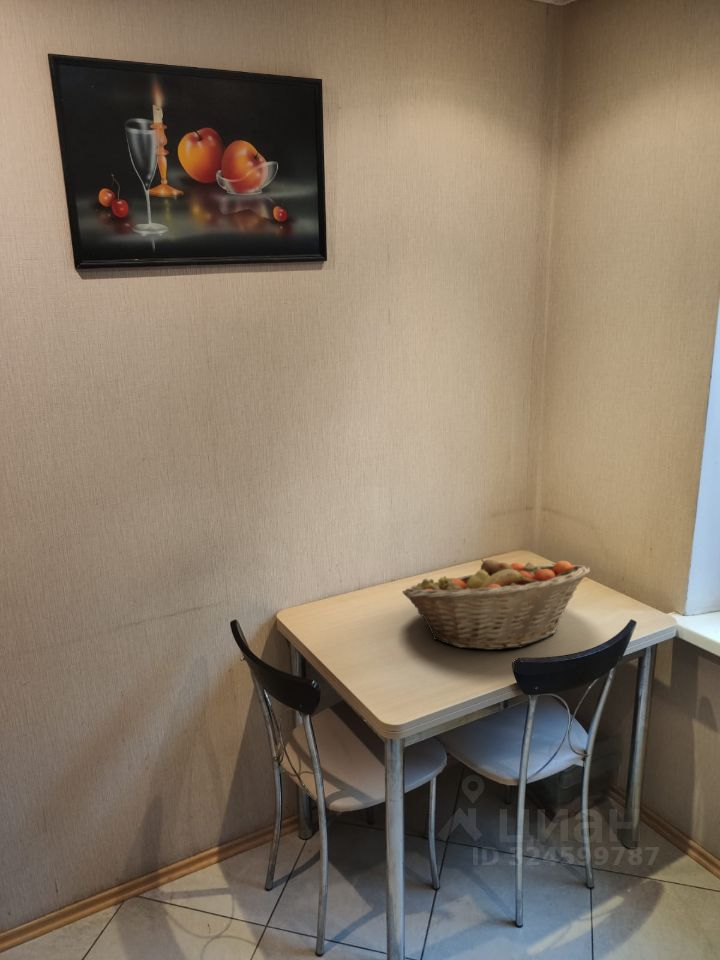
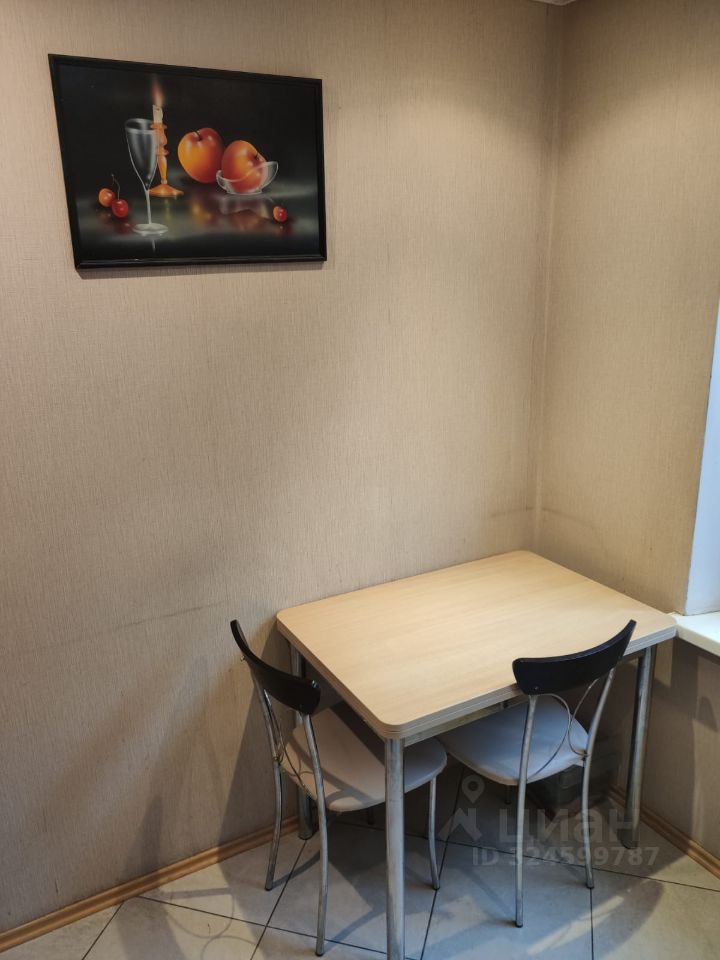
- fruit basket (495, 594)
